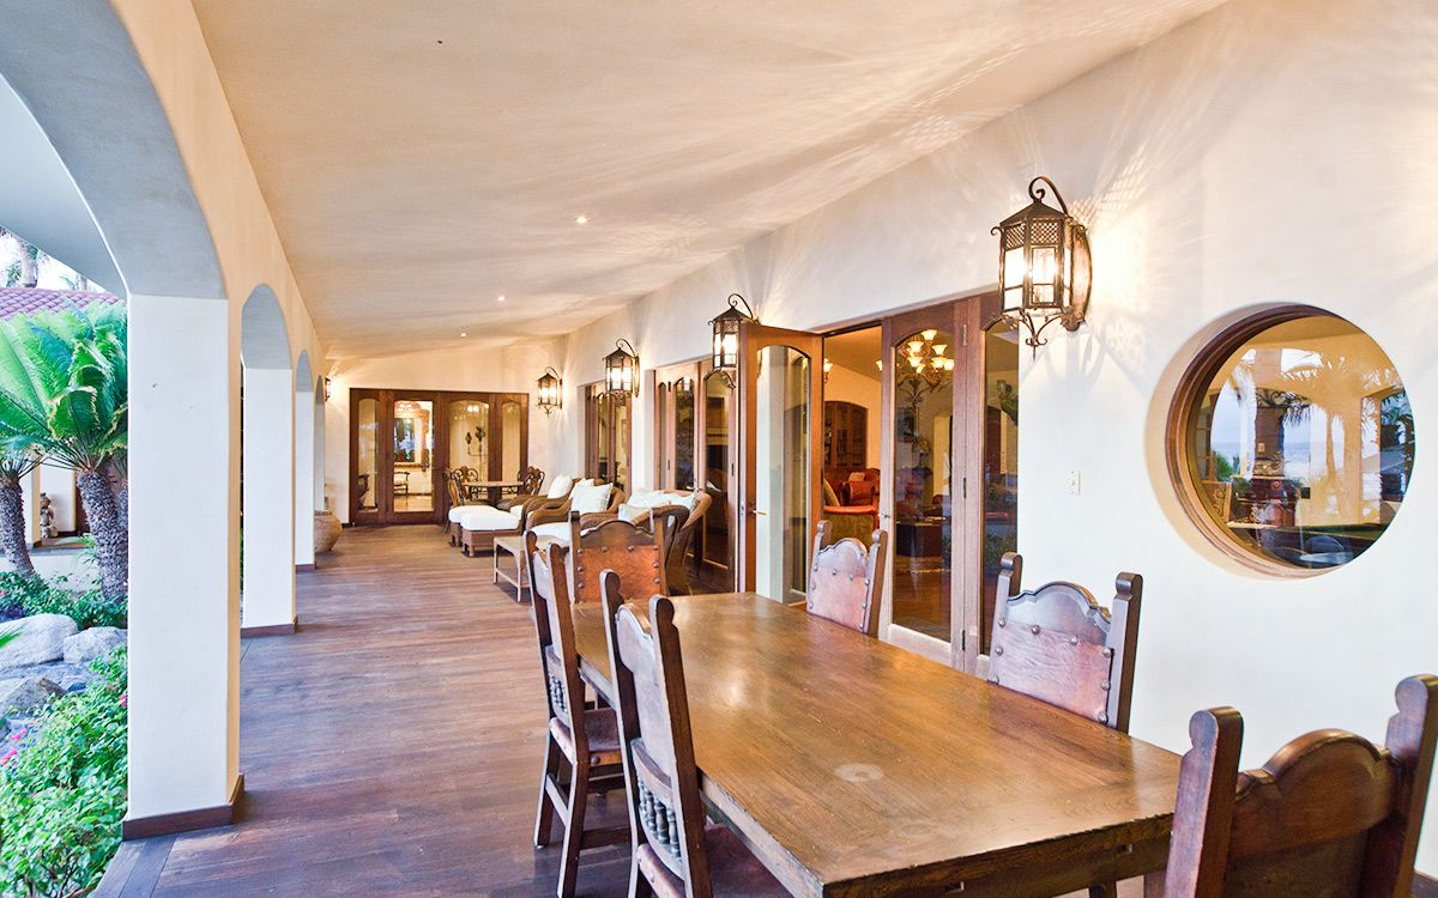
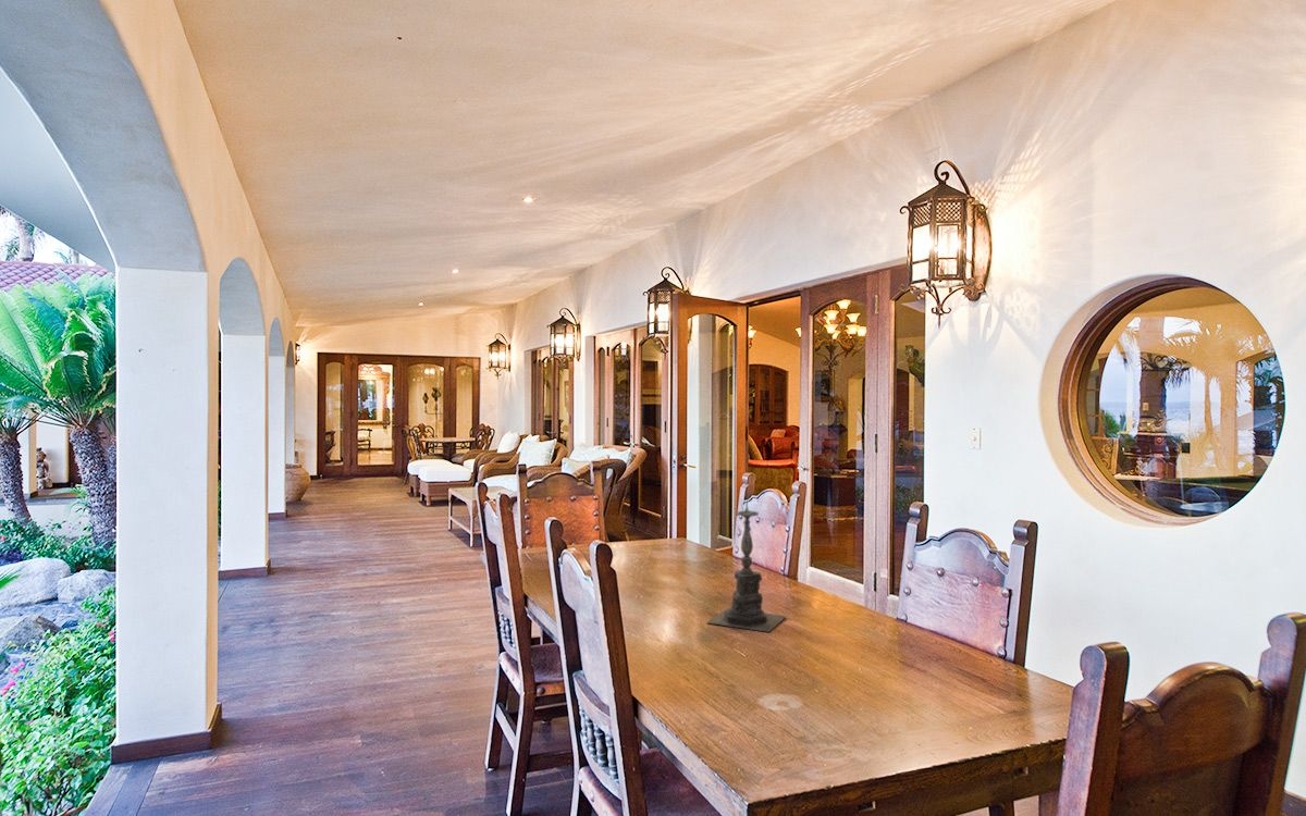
+ candle holder (747, 556)
